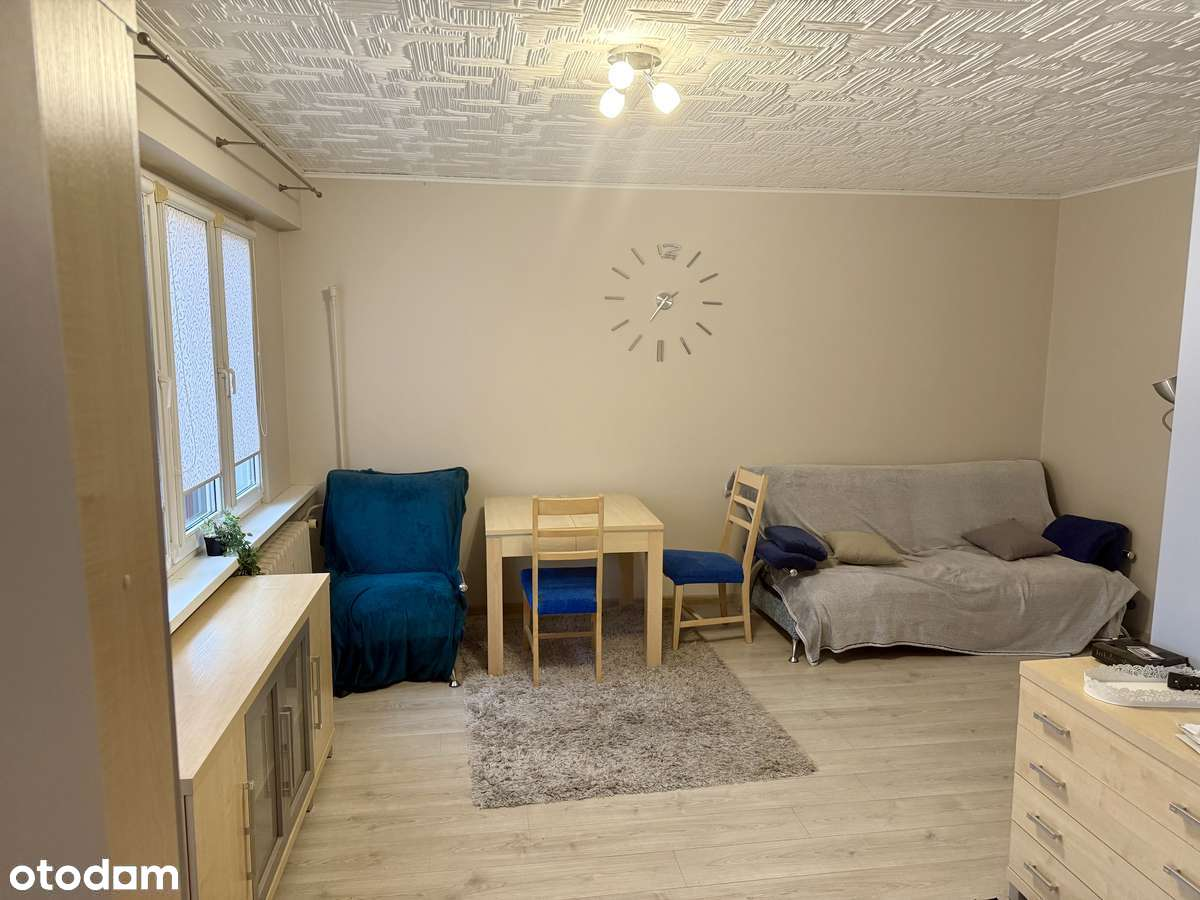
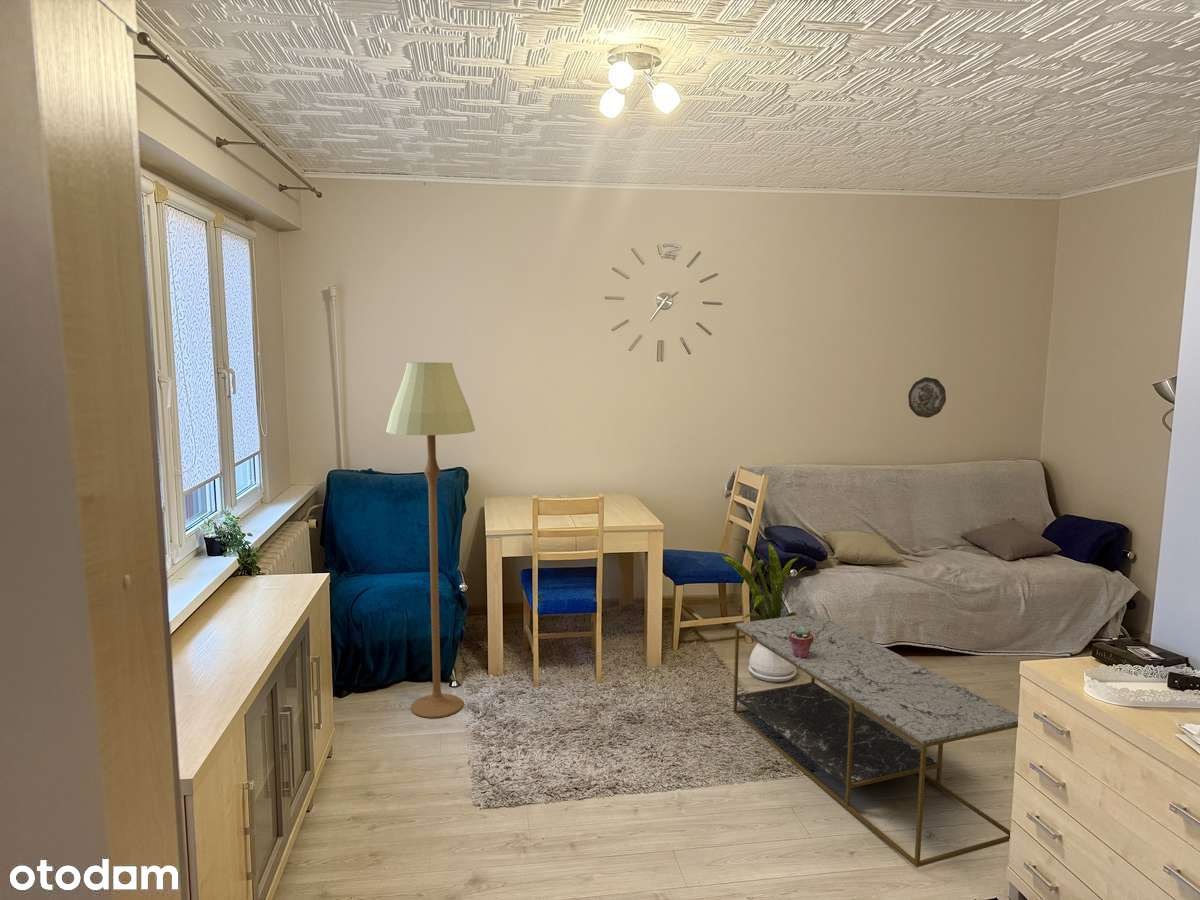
+ house plant (768, 604)
+ coffee table (856, 716)
+ decorative plate (926, 397)
+ floor lamp (433, 539)
+ potted succulent (801, 640)
